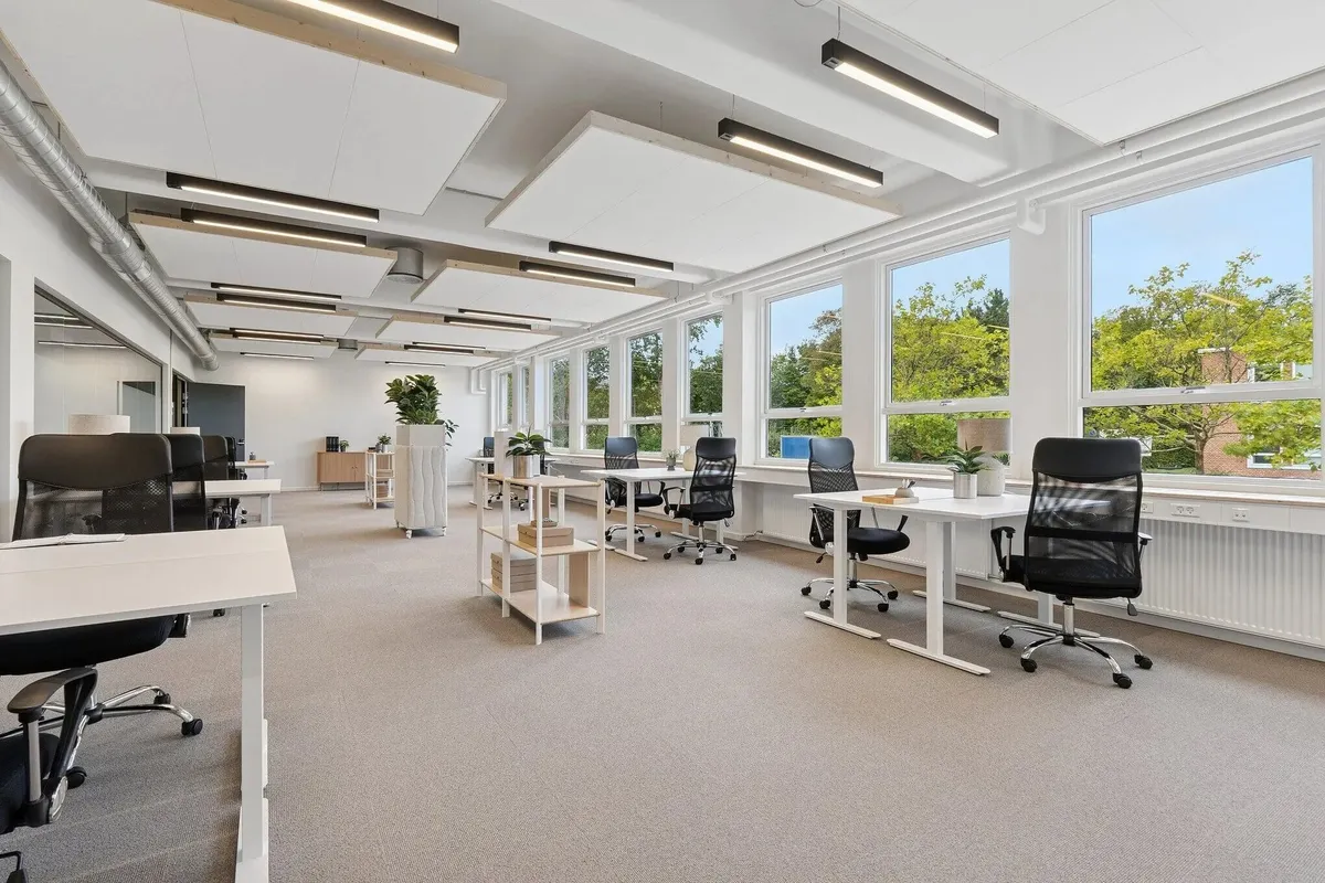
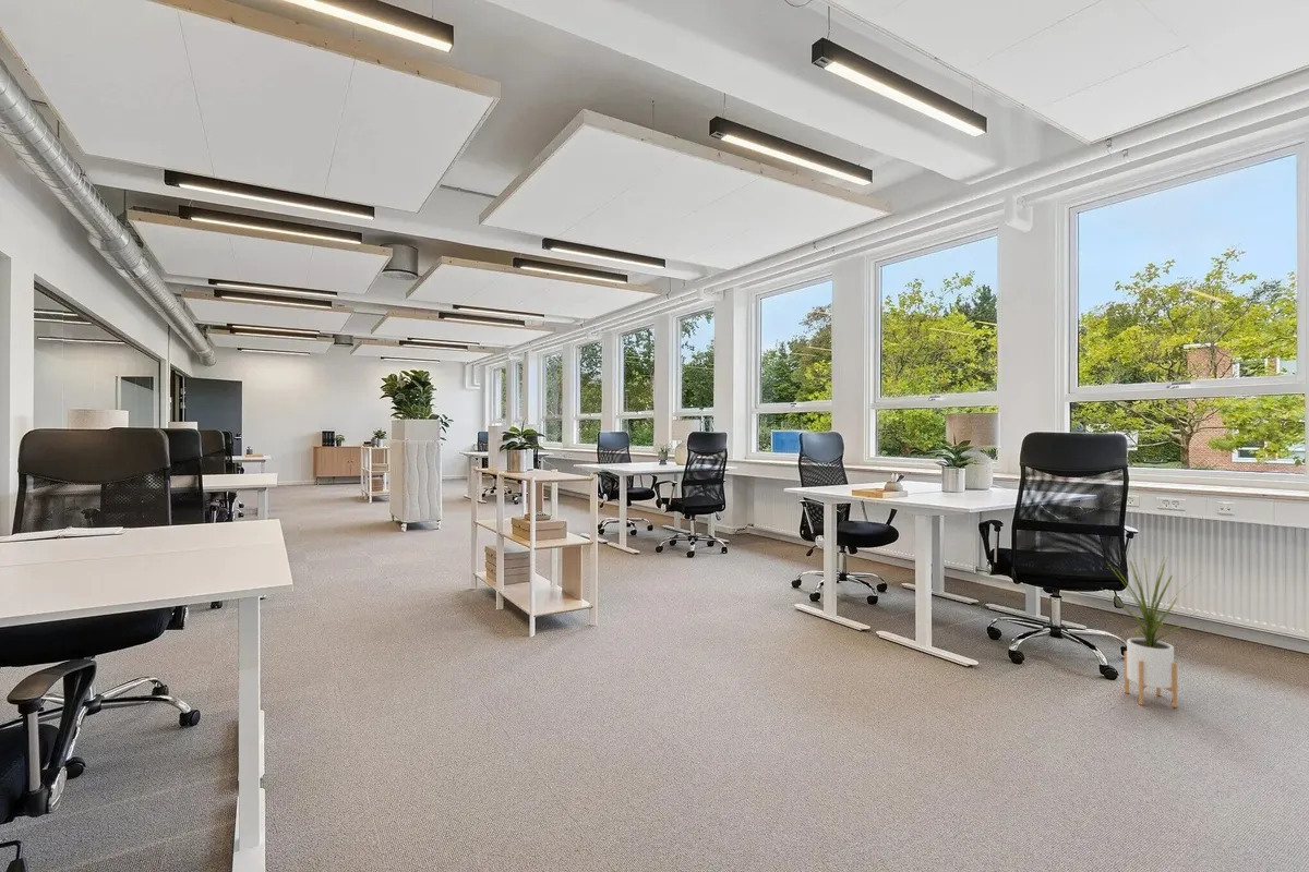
+ house plant (1152, 626)
